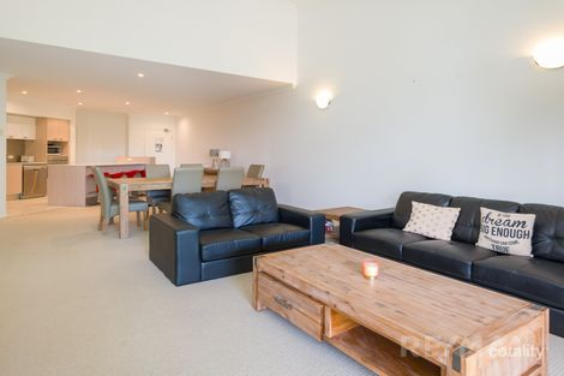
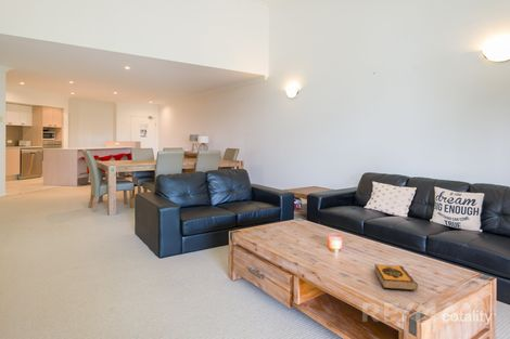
+ hardback book (394, 276)
